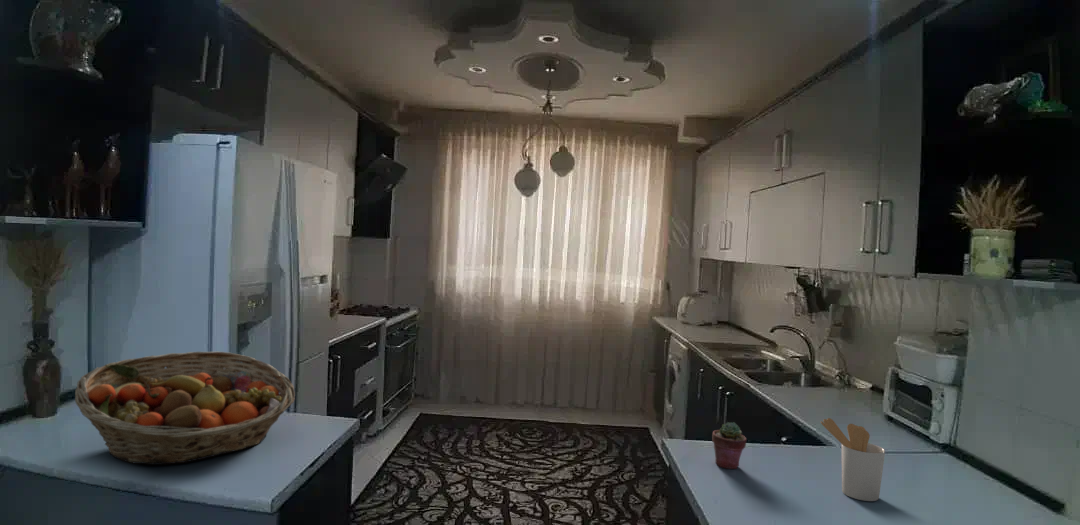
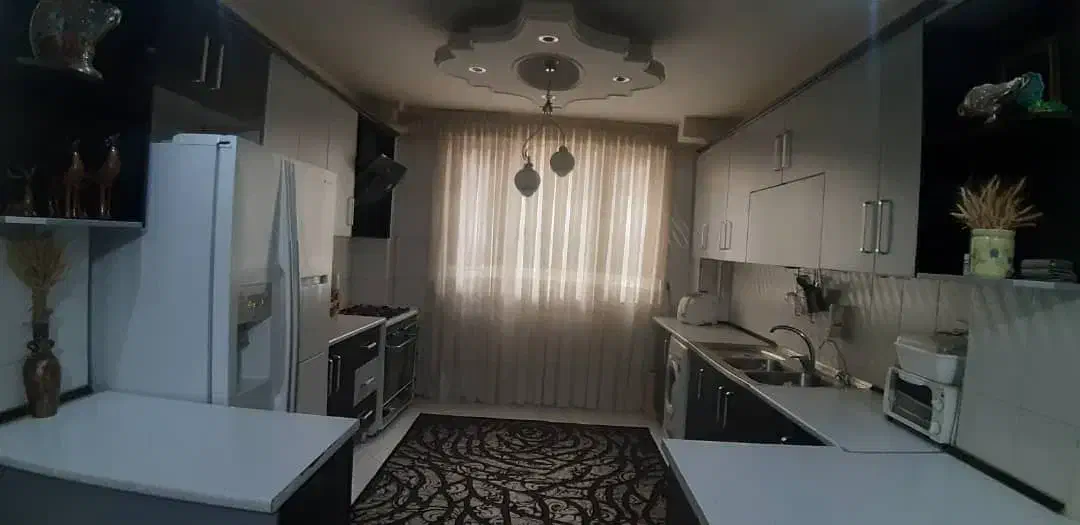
- utensil holder (850, 456)
- potted succulent (728, 443)
- fruit basket (193, 402)
